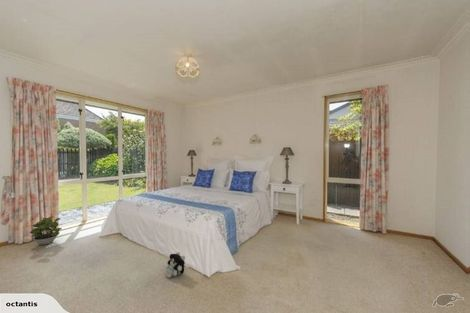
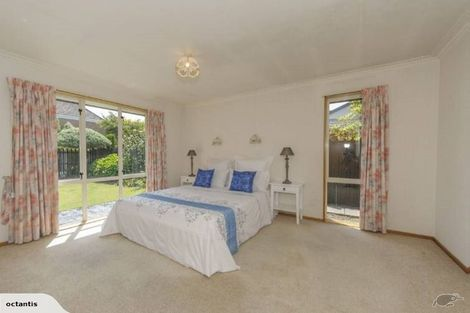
- potted plant (45, 229)
- plush toy (175, 265)
